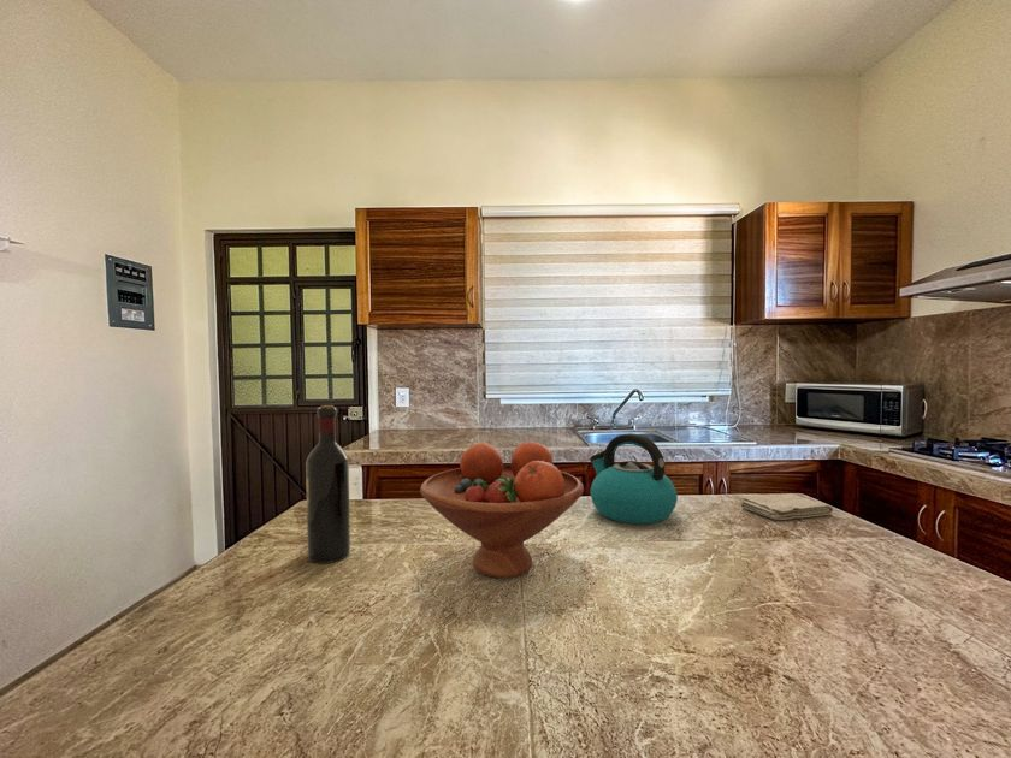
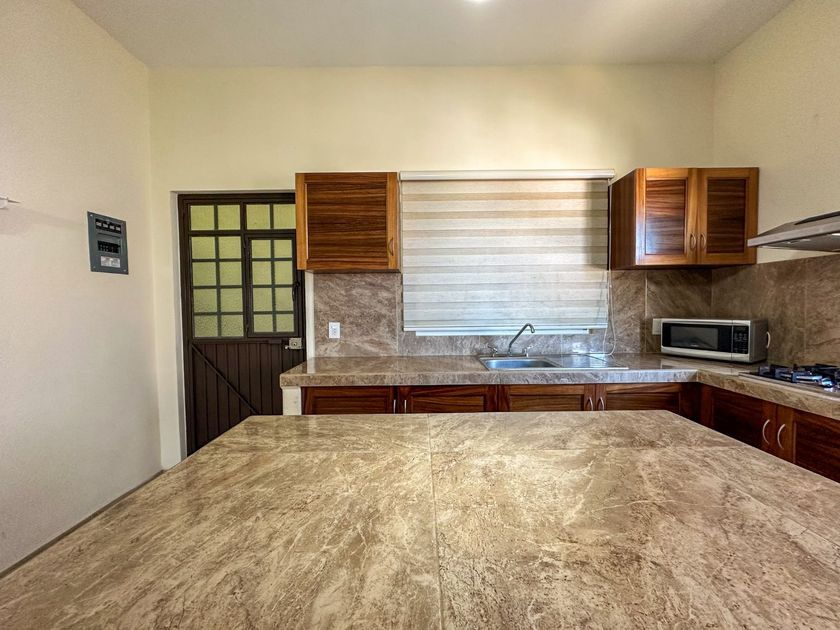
- fruit bowl (502, 508)
- kettle (627, 472)
- washcloth (784, 504)
- wine bottle (327, 480)
